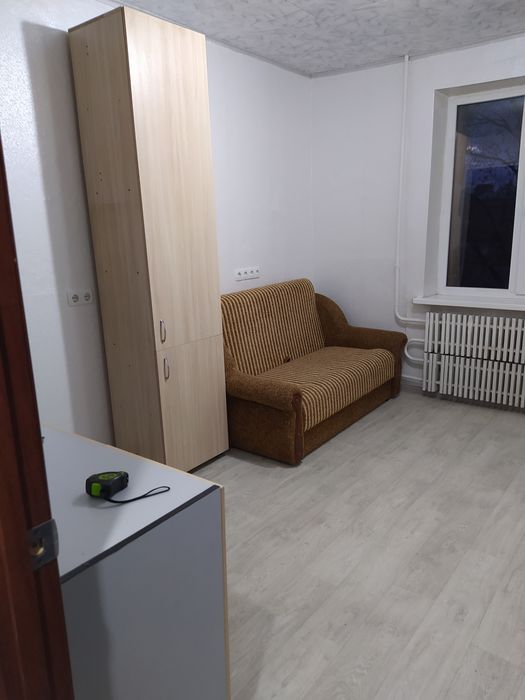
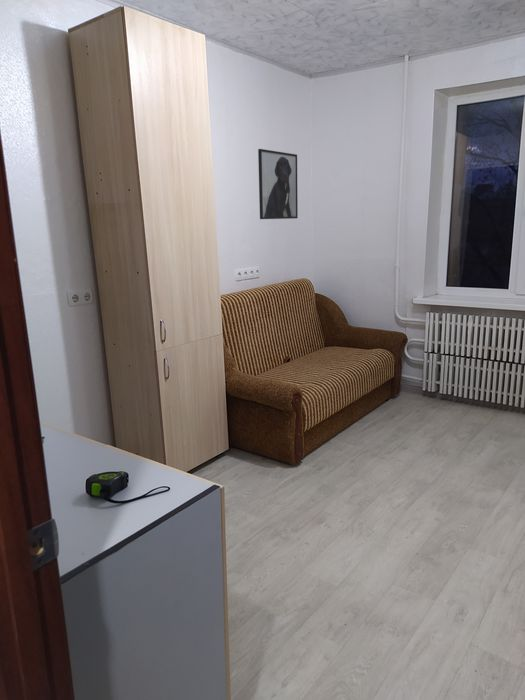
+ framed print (279, 185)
